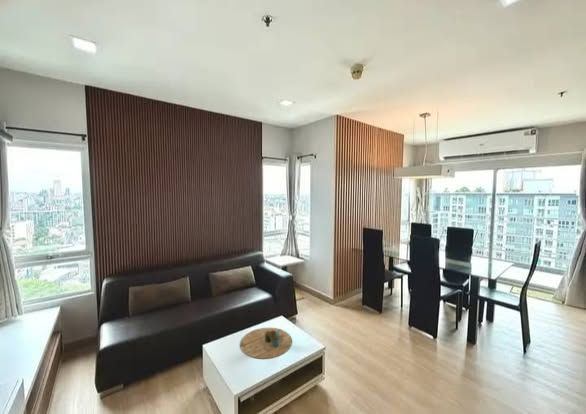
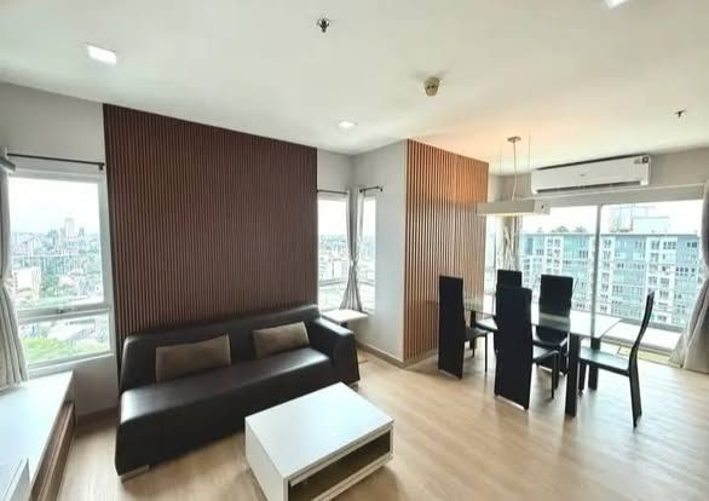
- decorative tray (266, 333)
